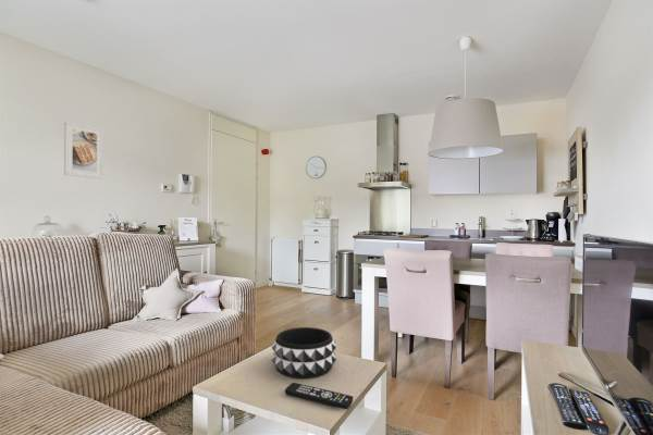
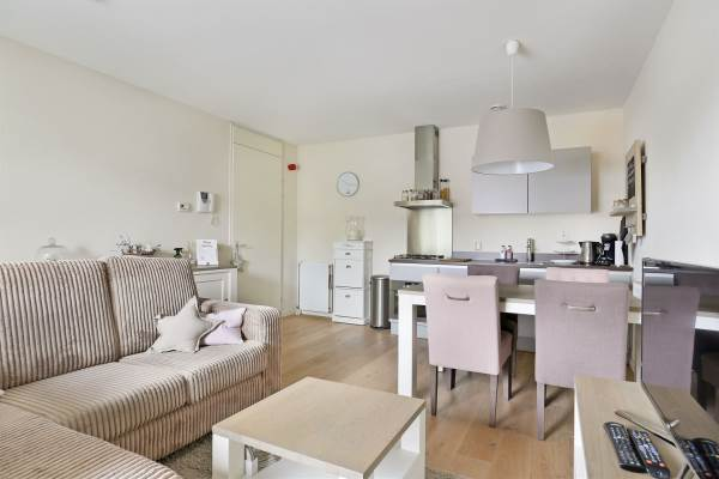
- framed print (84, 150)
- decorative bowl (304, 350)
- remote control (318, 395)
